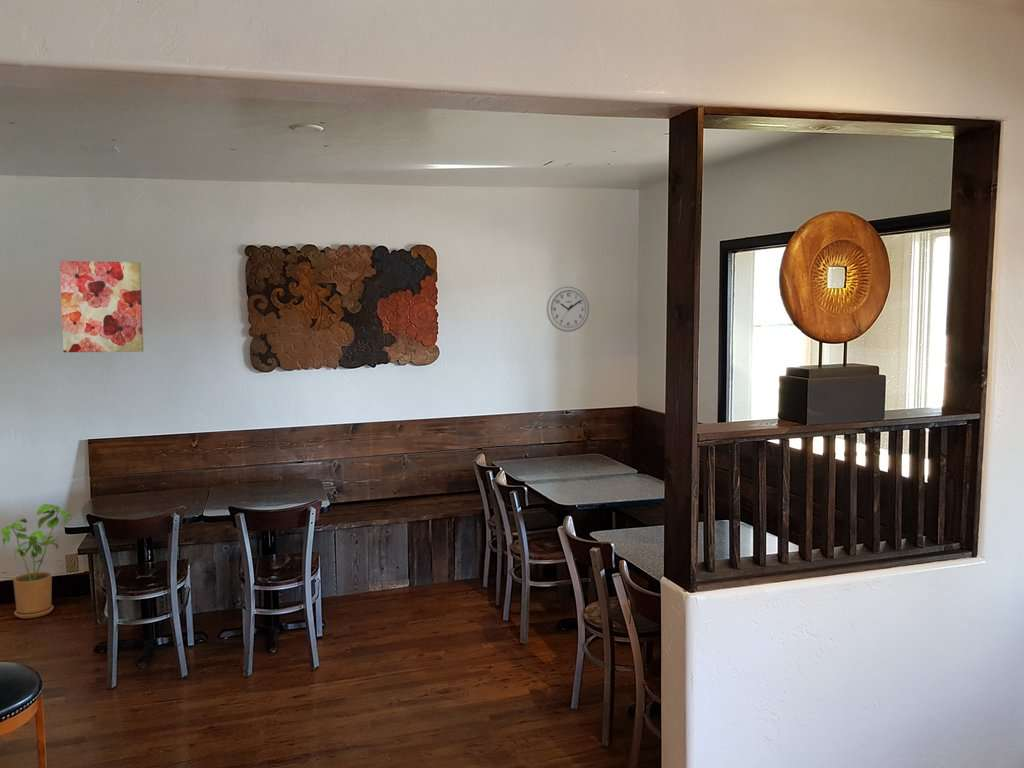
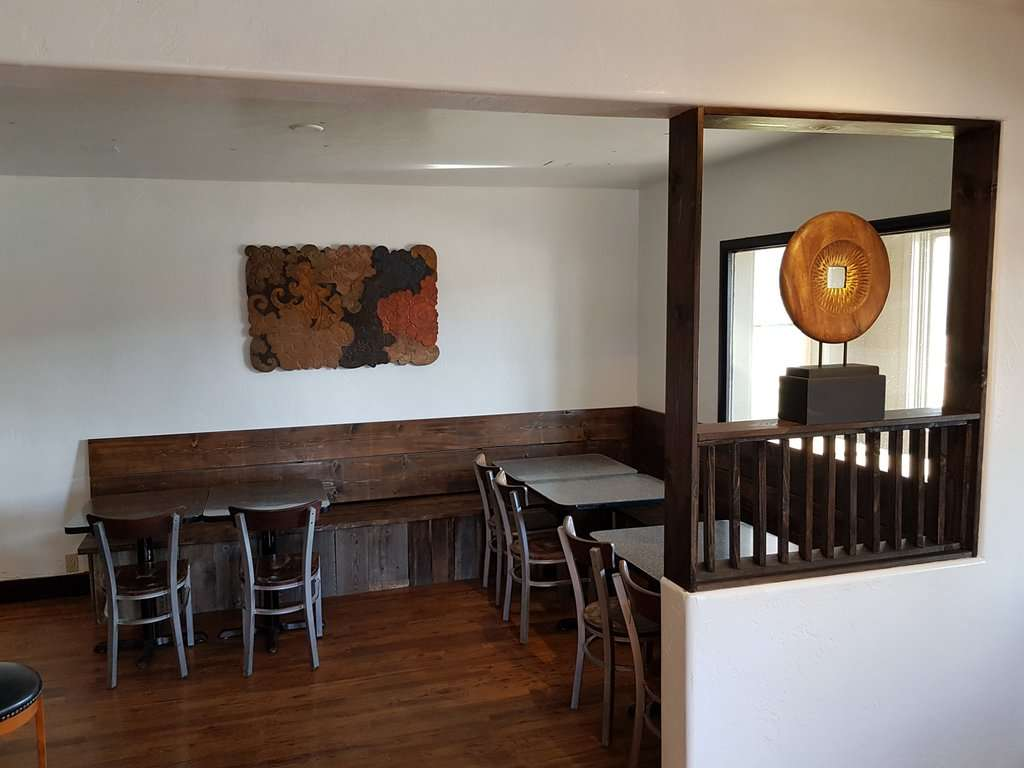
- house plant (35, 561)
- wall art (102, 307)
- wall clock (568, 309)
